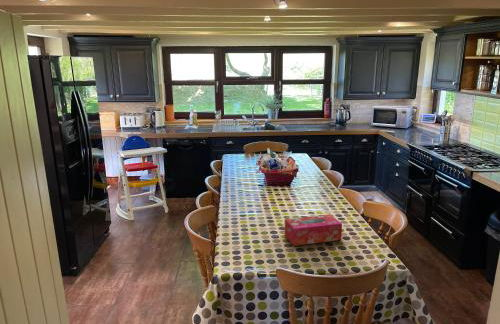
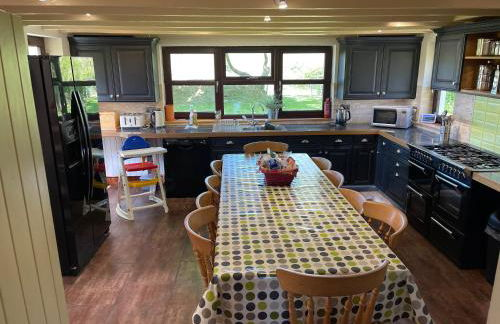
- tissue box (312, 229)
